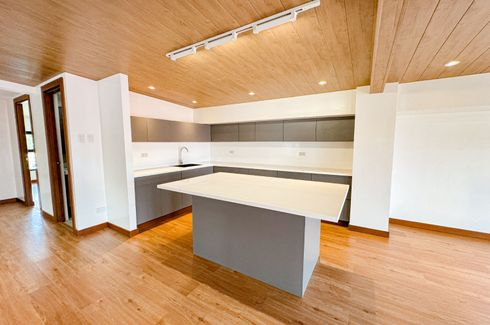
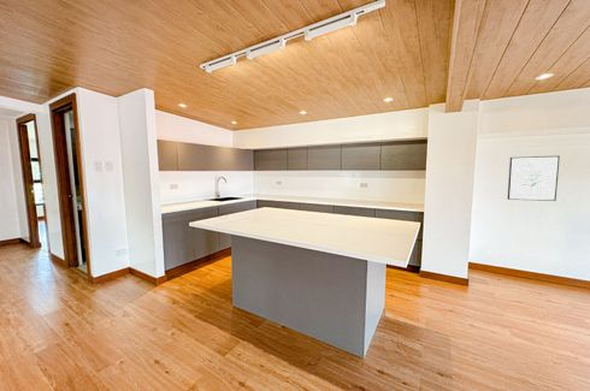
+ wall art (532, 178)
